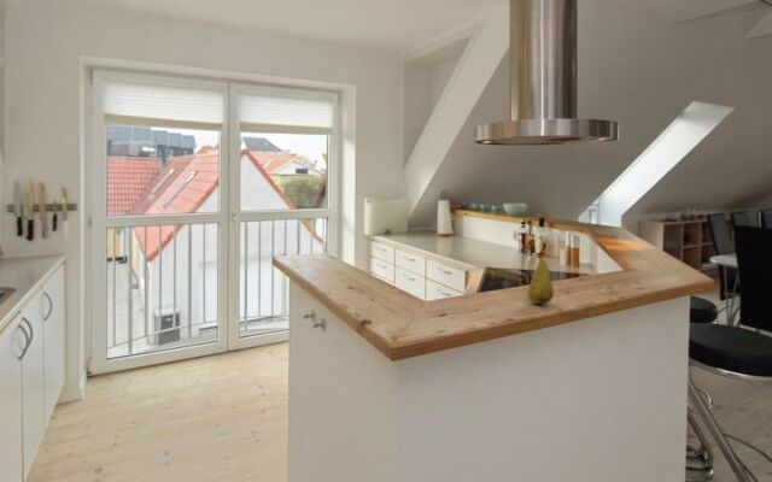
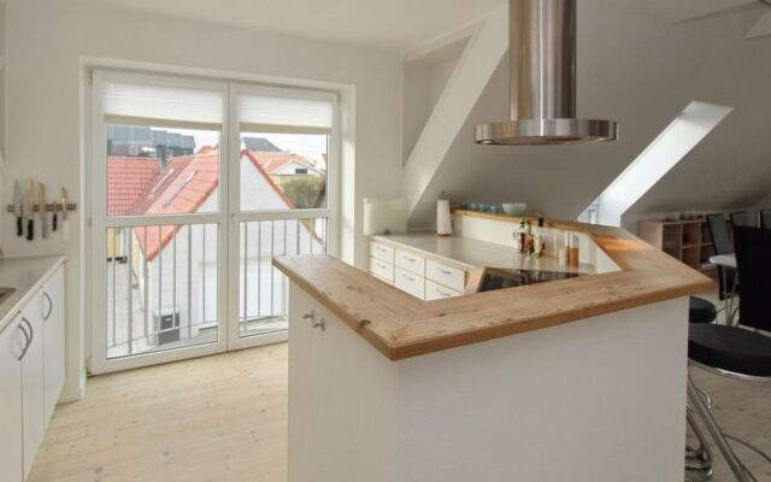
- fruit (539, 277)
